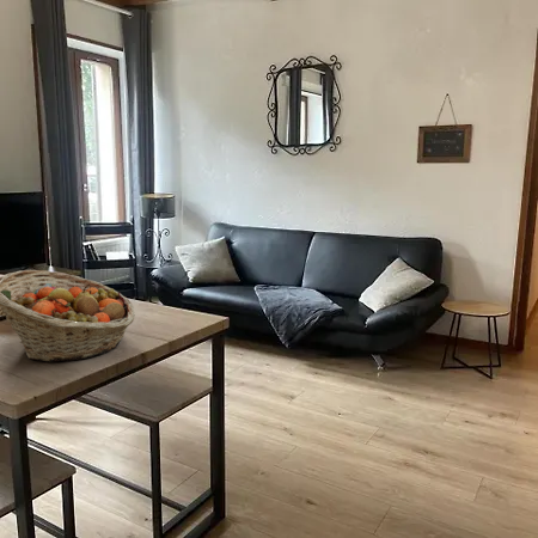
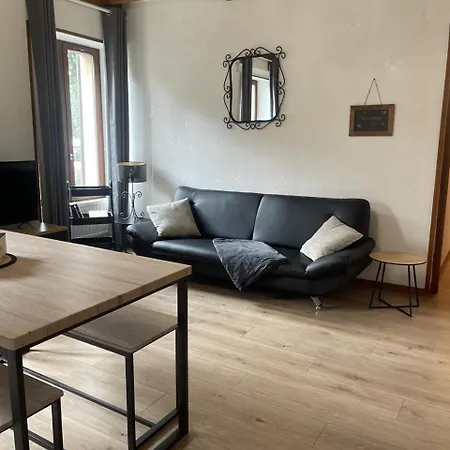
- fruit basket (67, 308)
